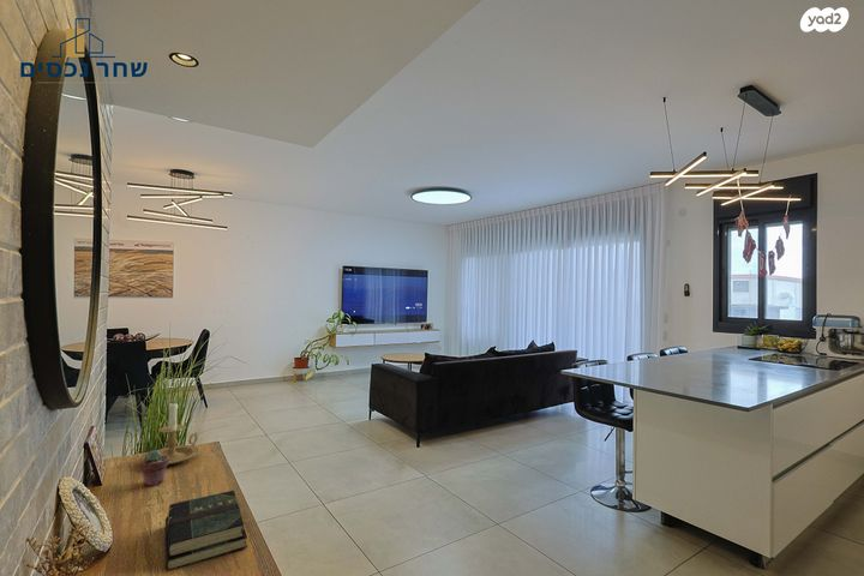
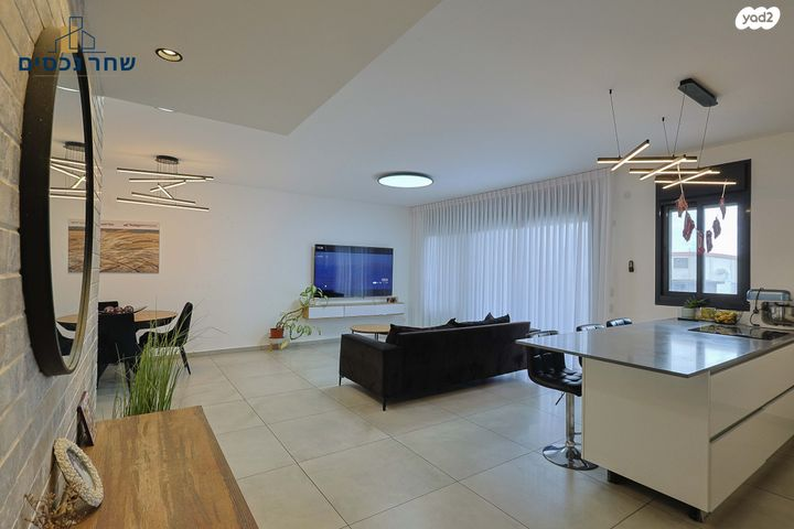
- book (204, 524)
- potted succulent (154, 466)
- candle holder (172, 430)
